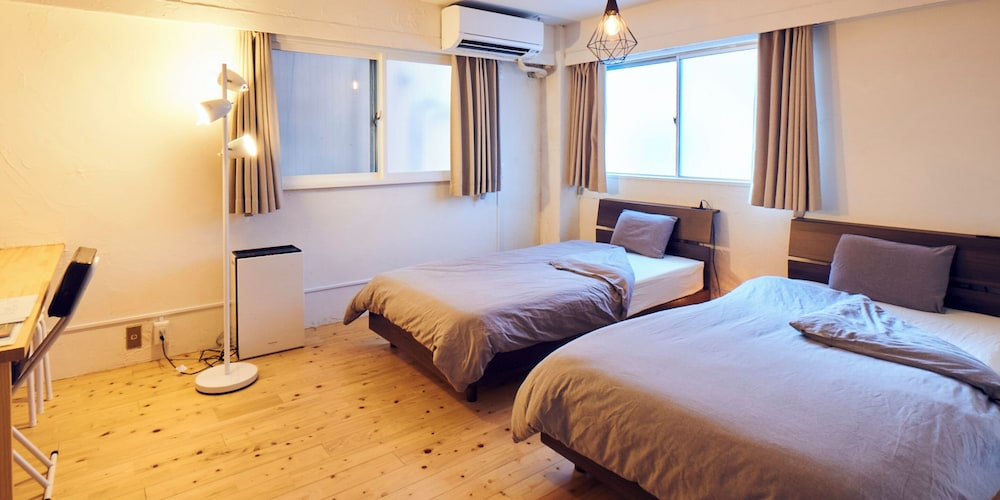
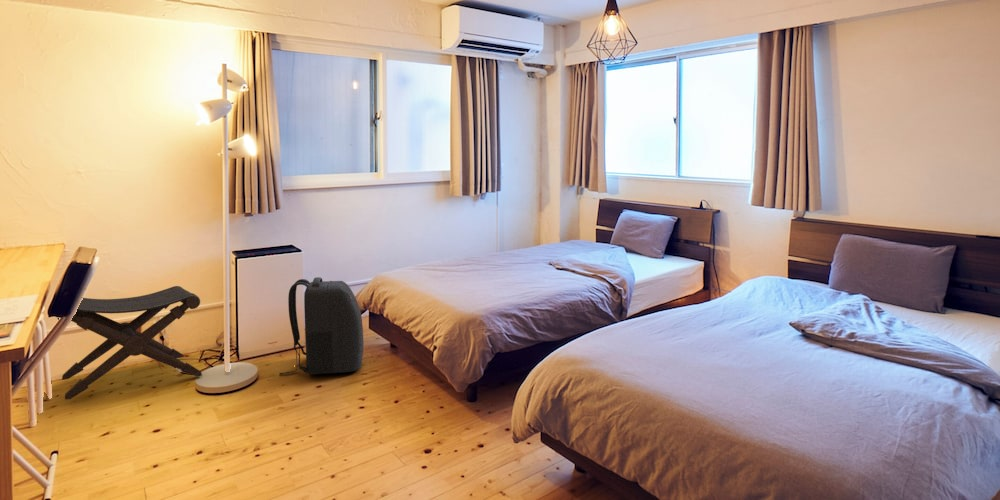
+ backpack (321, 322)
+ footstool (130, 336)
